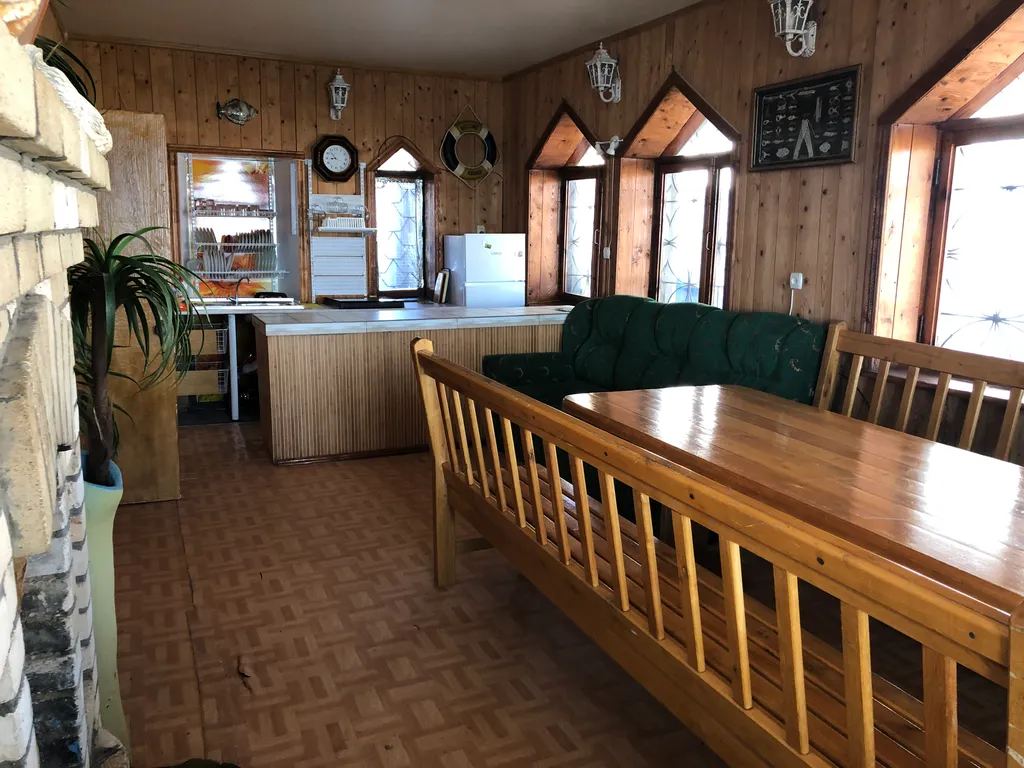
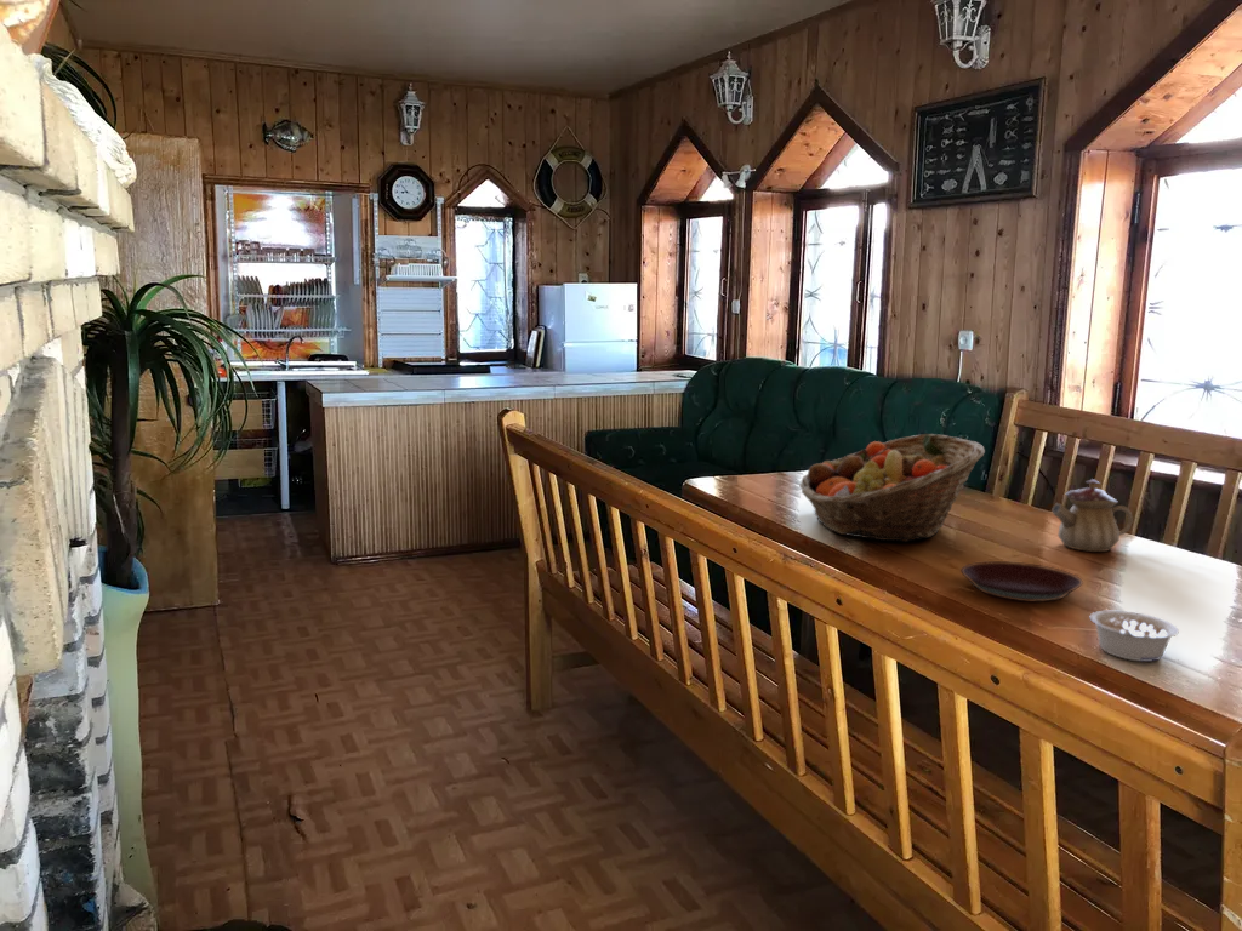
+ legume (1134, 635)
+ fruit basket (888, 482)
+ teapot (1093, 513)
+ plate (1020, 583)
